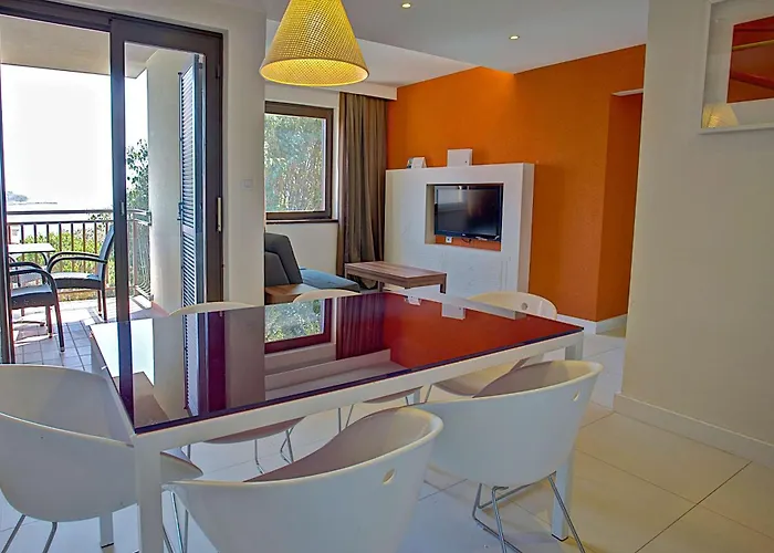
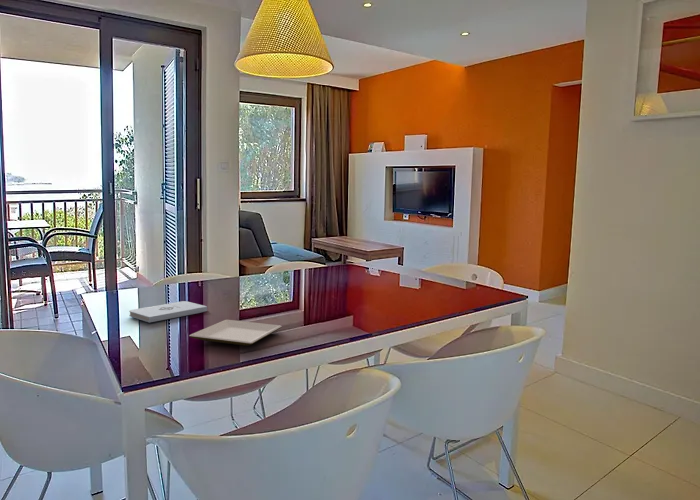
+ plate (237, 333)
+ notepad (168, 310)
